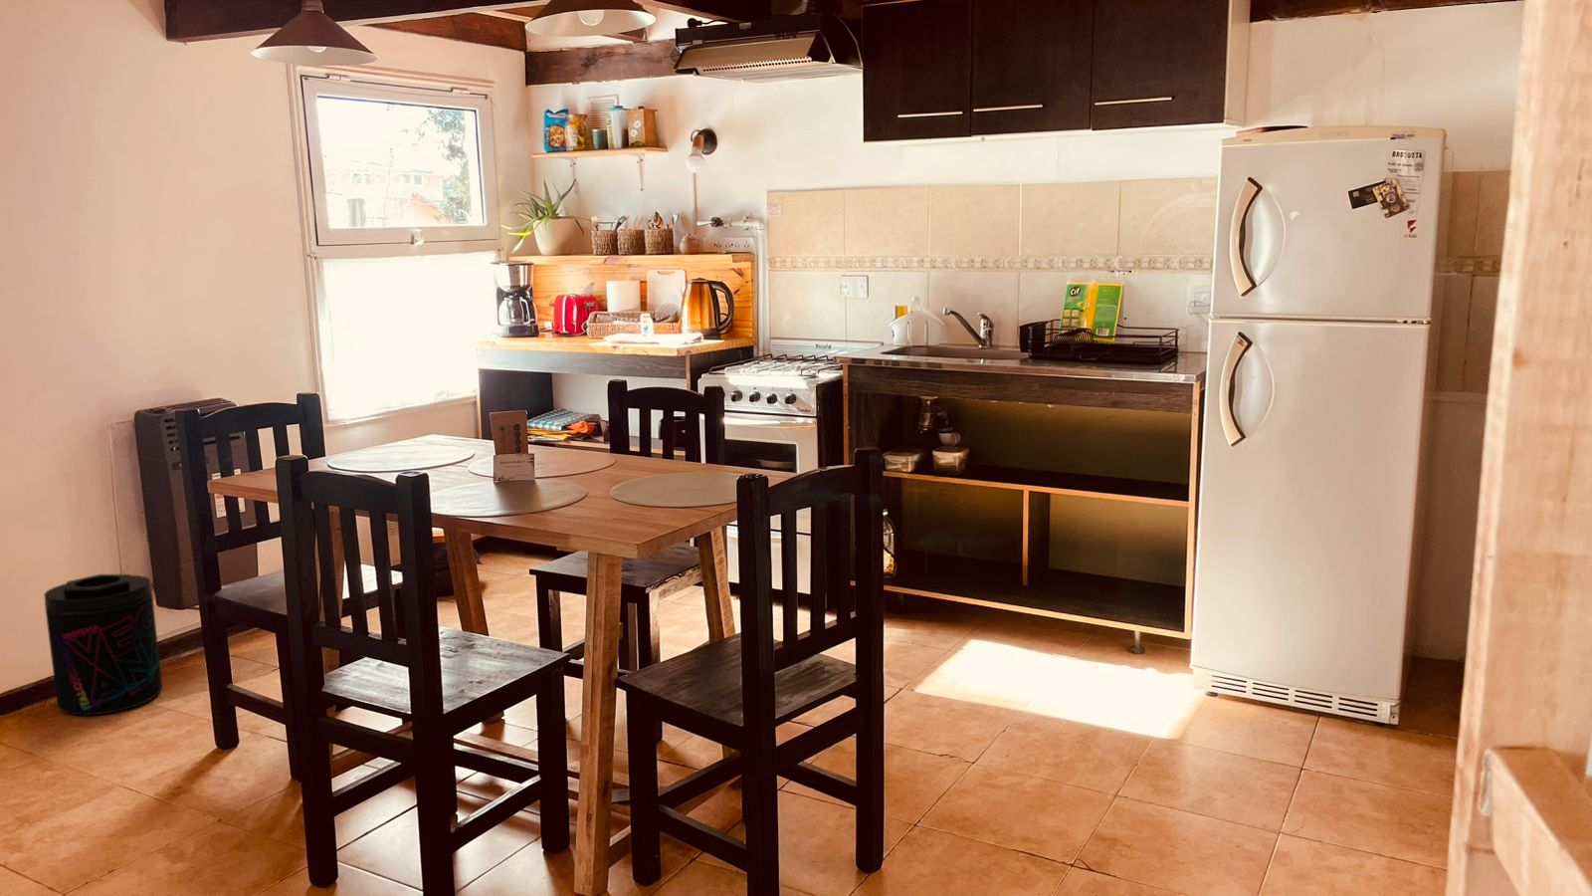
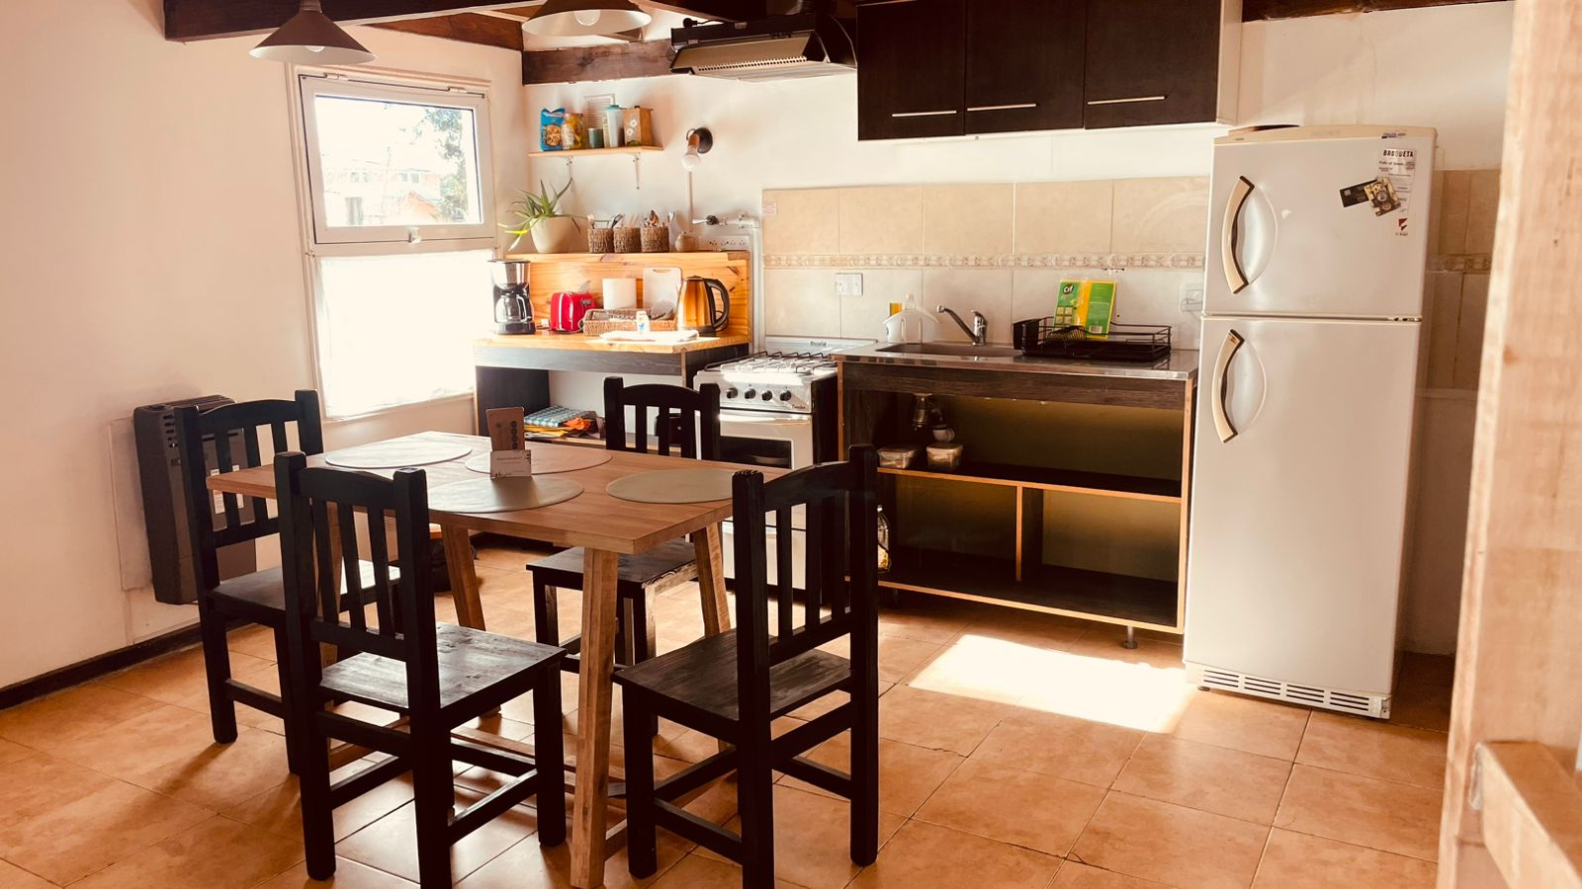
- supplement container (105, 640)
